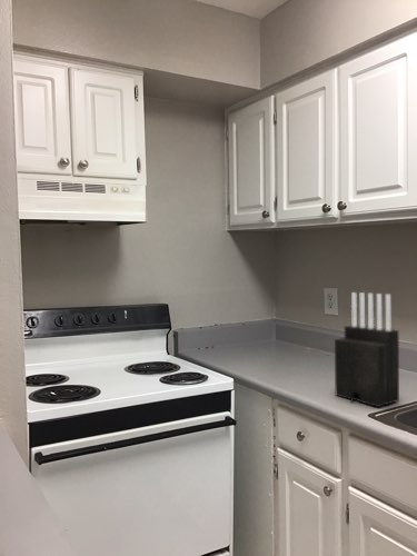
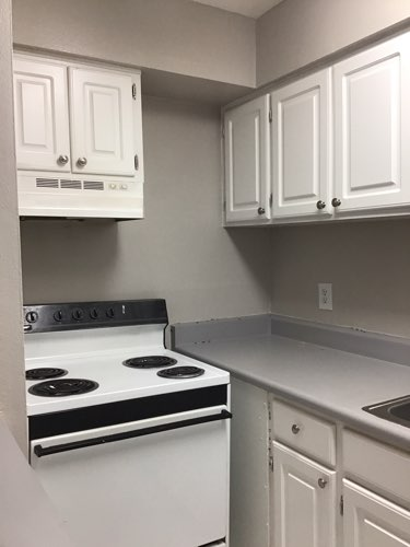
- knife block (364, 346)
